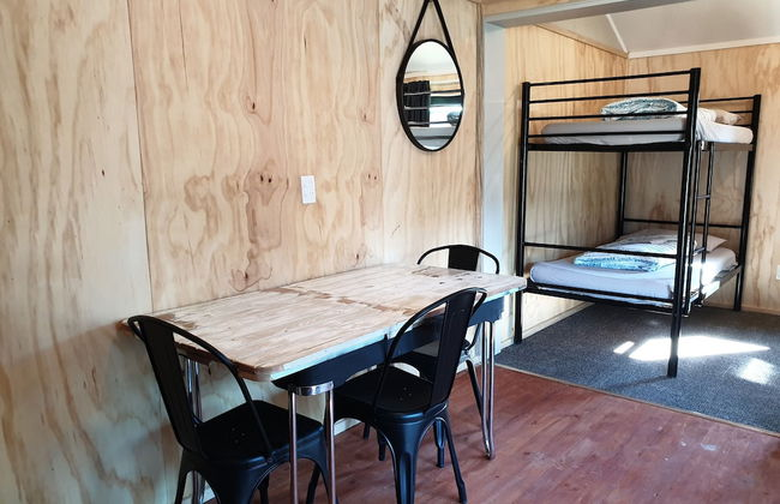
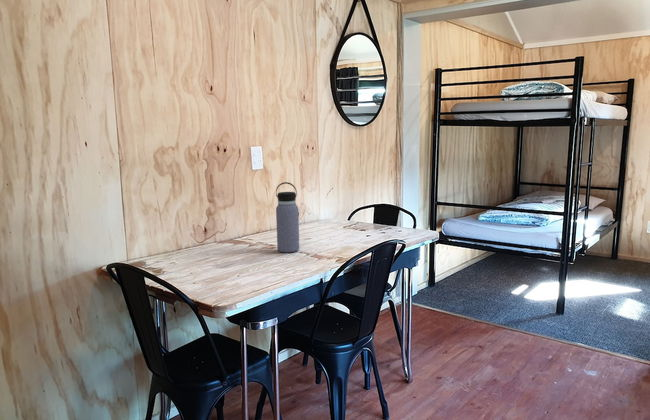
+ water bottle (287, 217)
